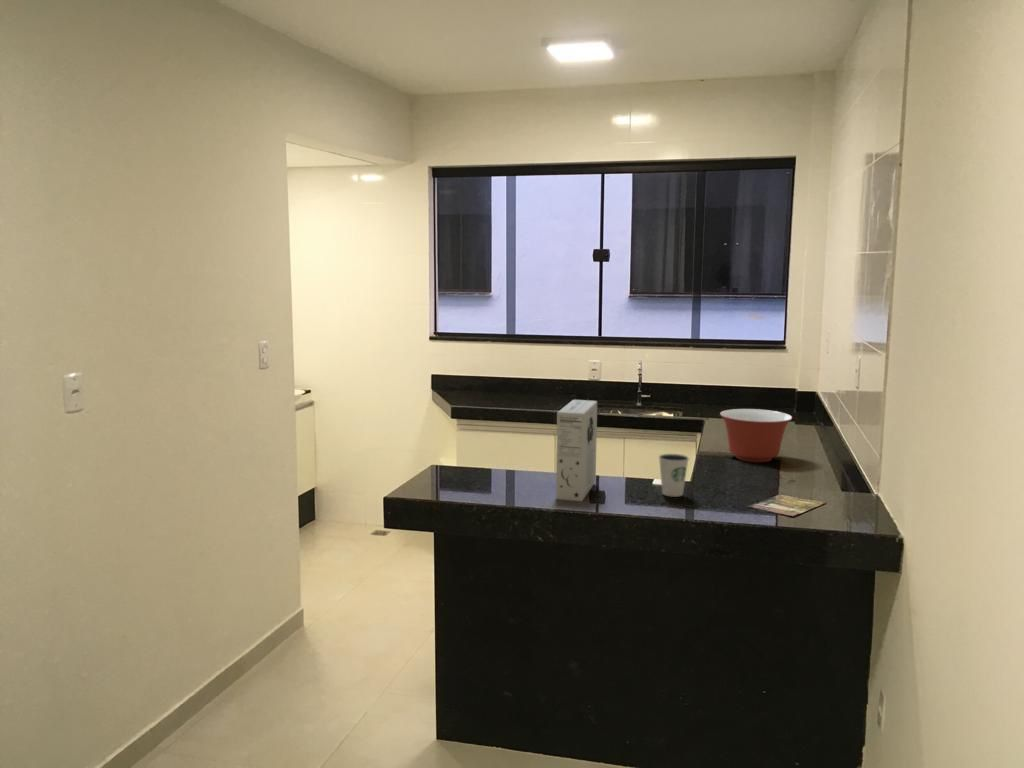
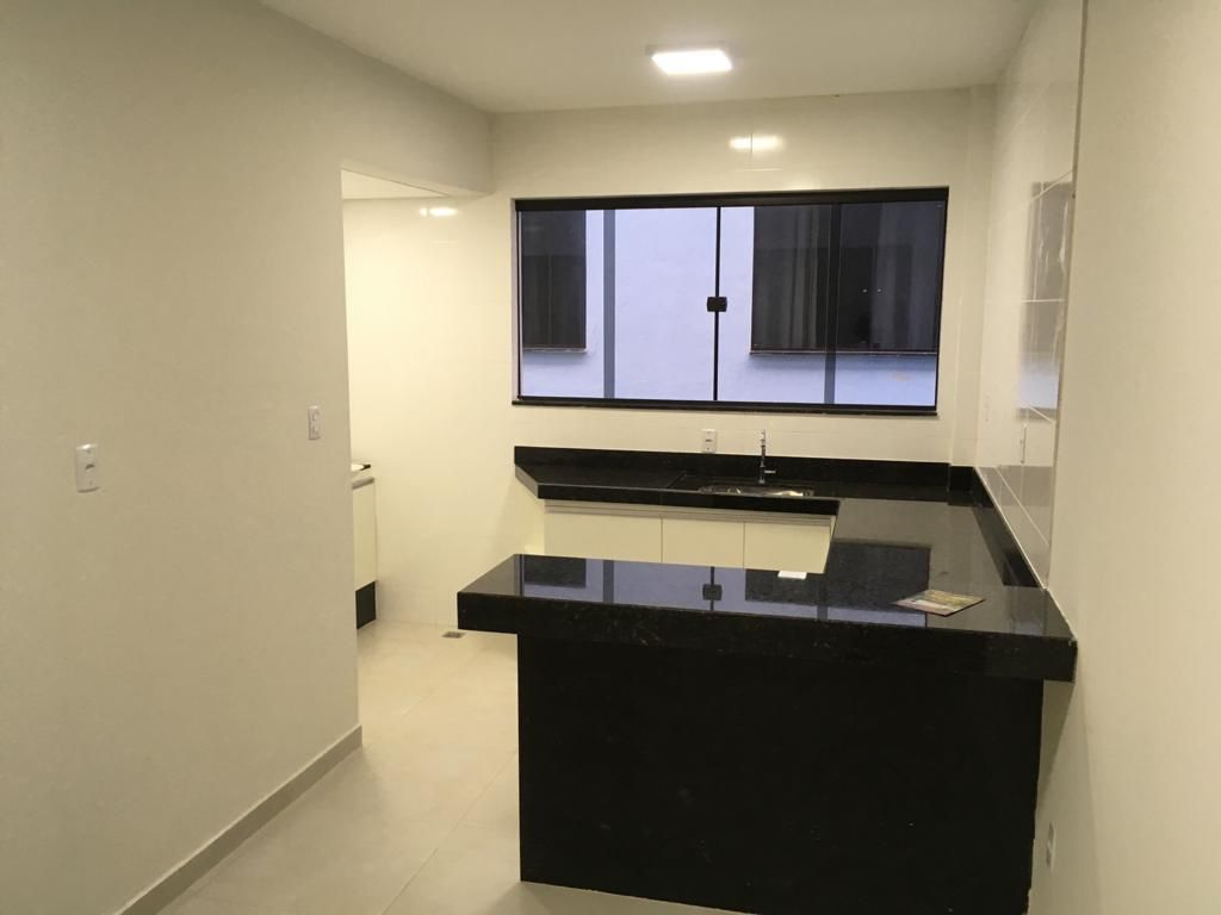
- dixie cup (673, 475)
- mixing bowl (754, 436)
- cereal box (577, 448)
